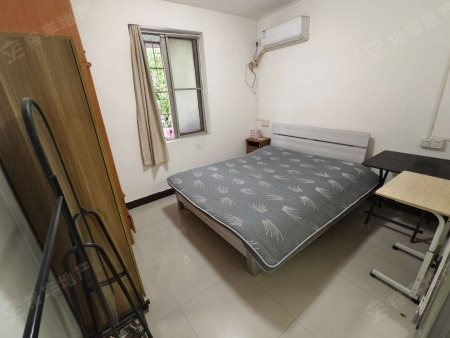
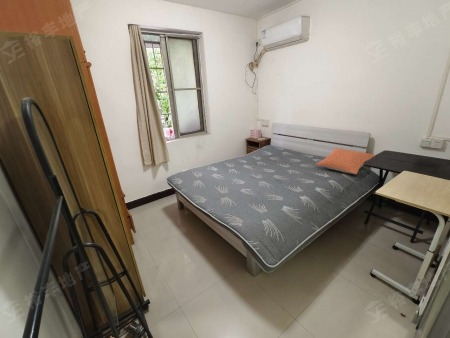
+ pillow (344, 160)
